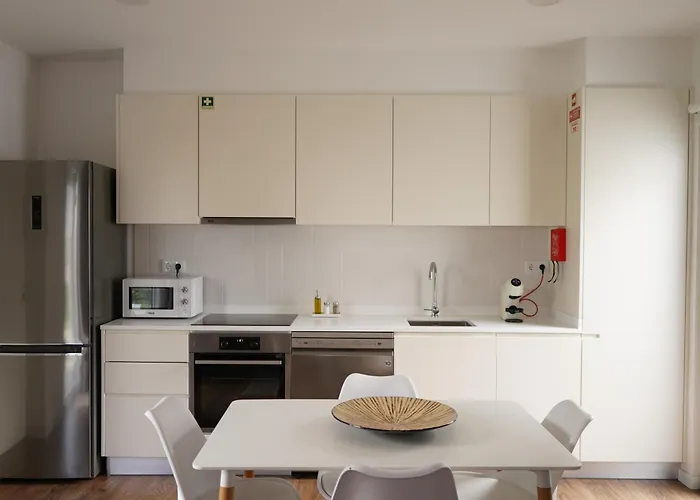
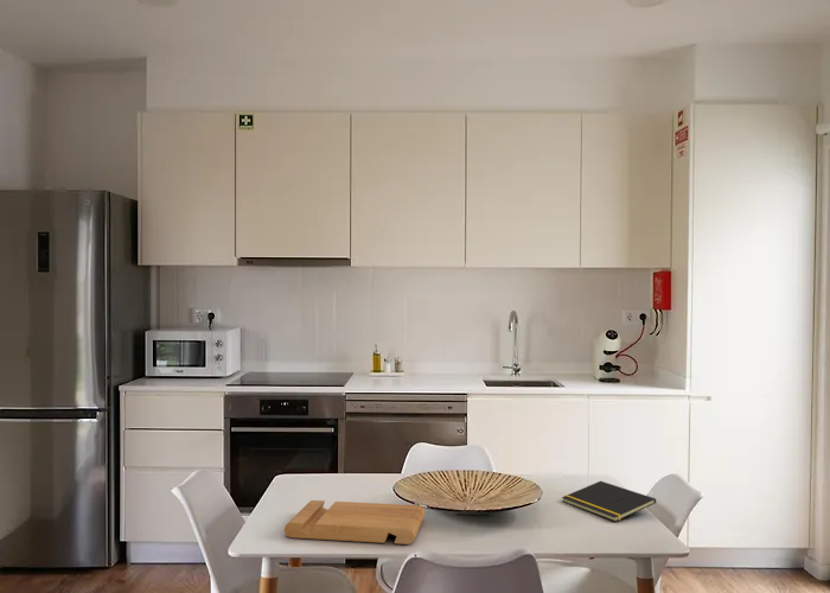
+ cutting board (357, 521)
+ notepad (607, 499)
